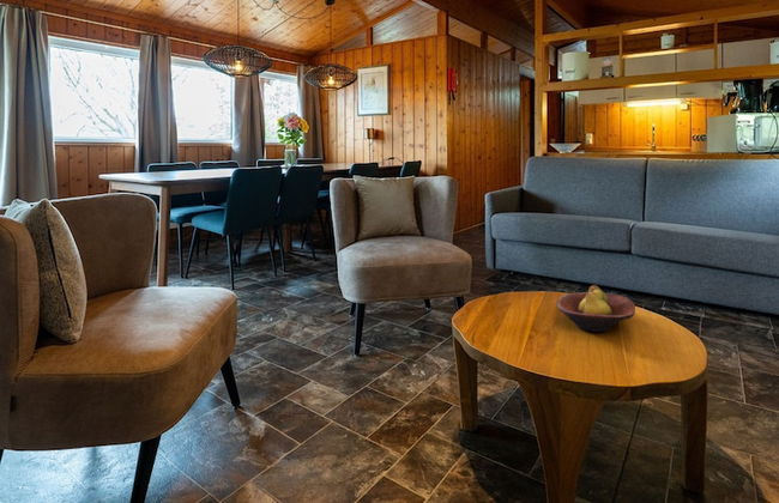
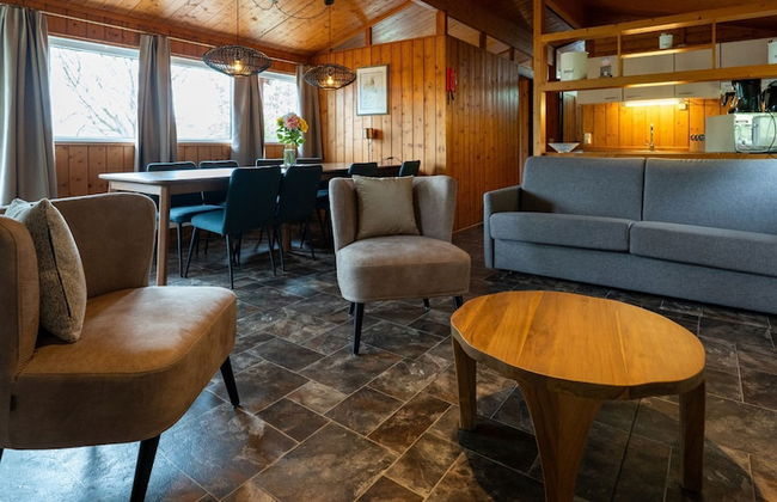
- fruit bowl (594, 304)
